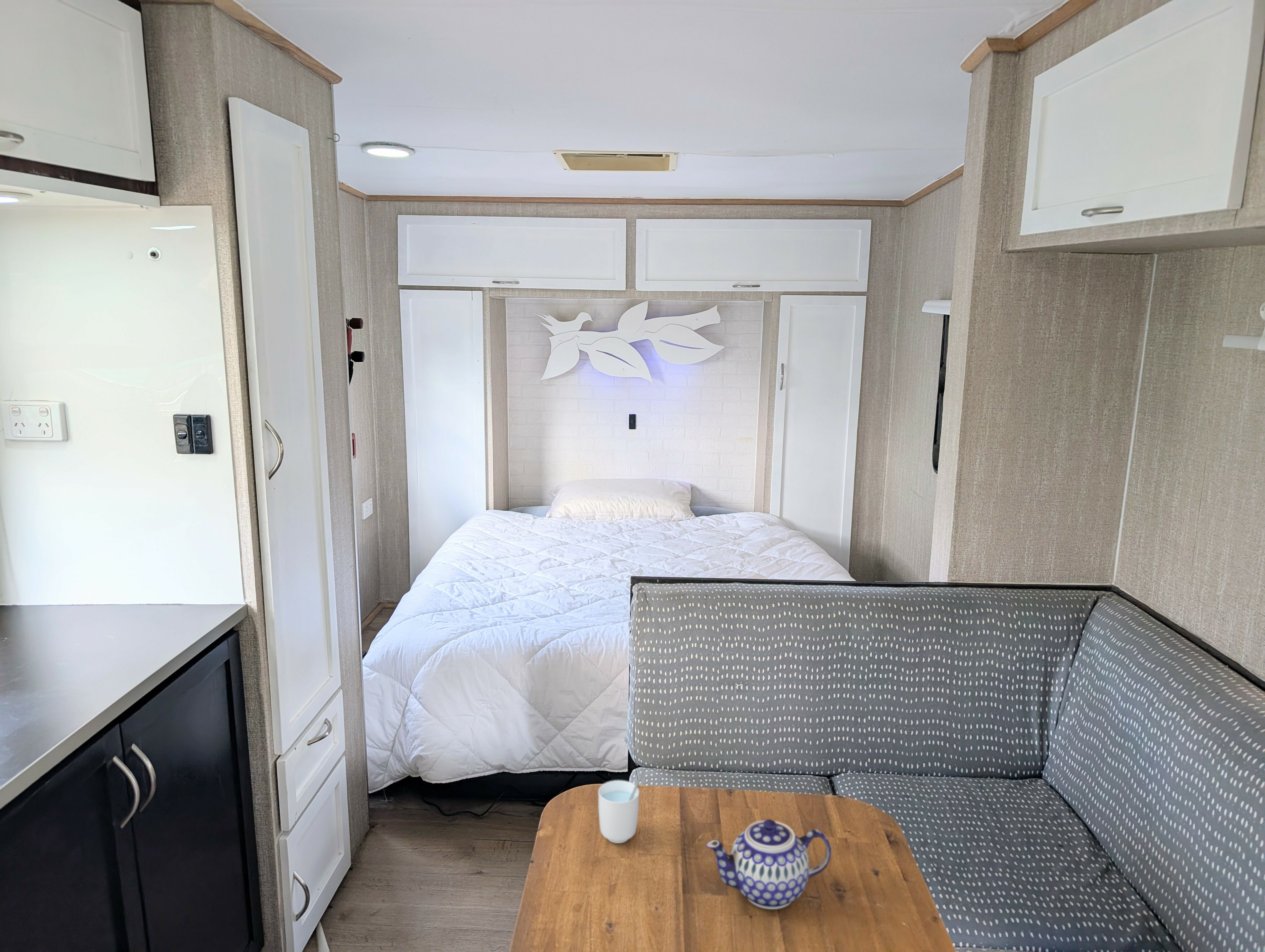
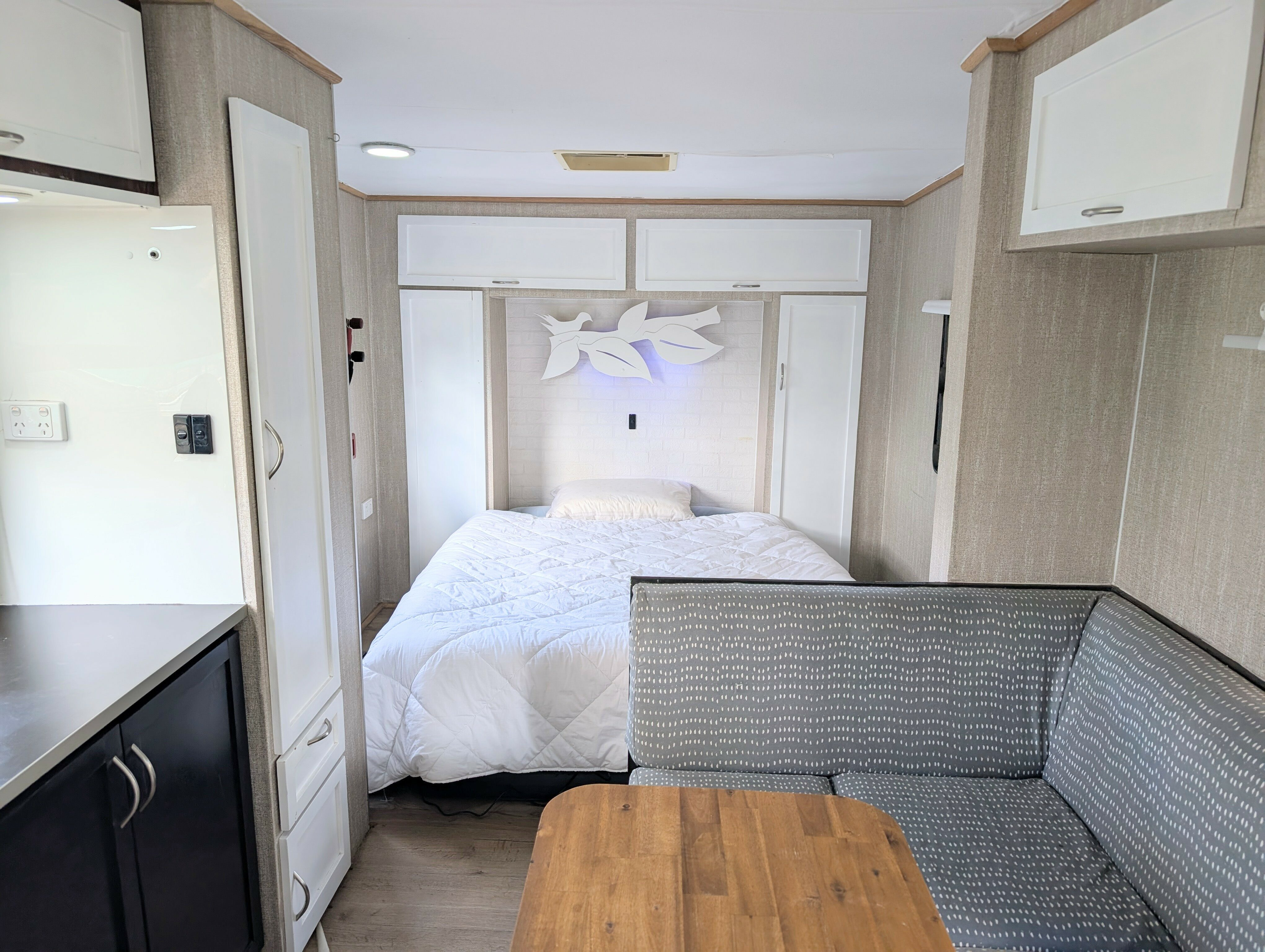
- cup (621, 804)
- teapot (769, 857)
